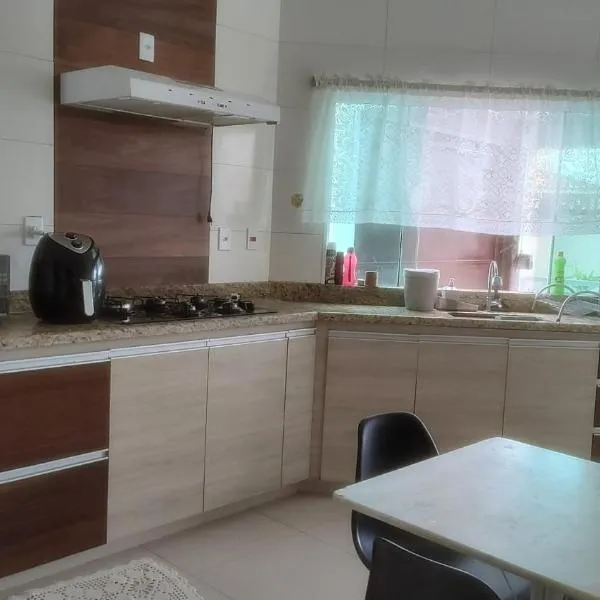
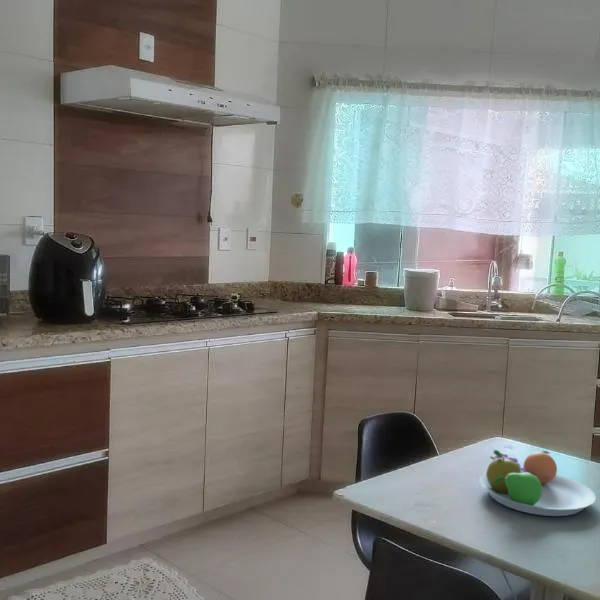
+ fruit bowl (533, 477)
